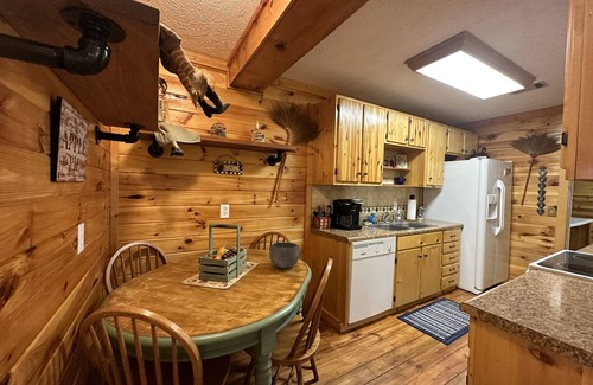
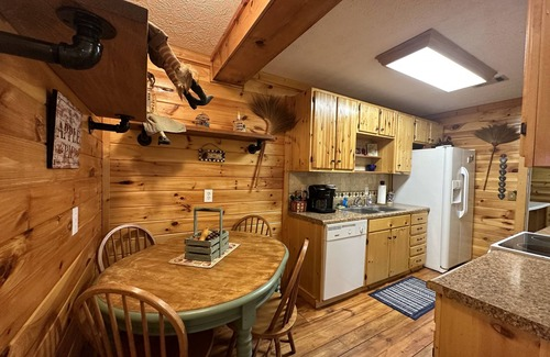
- bowl (283, 255)
